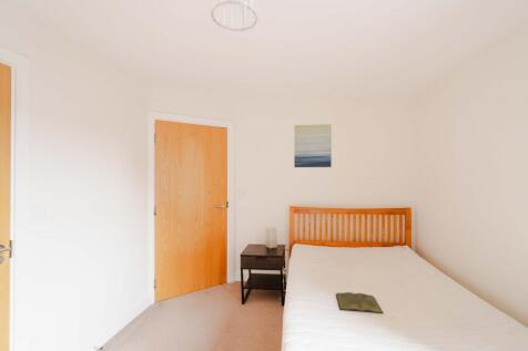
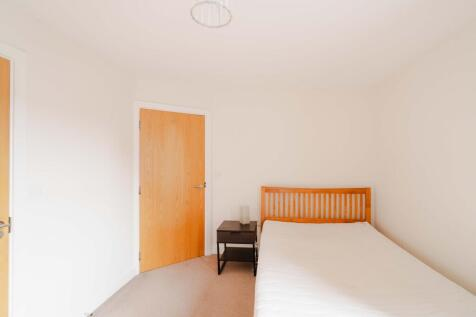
- book (357, 301)
- wall art (312, 145)
